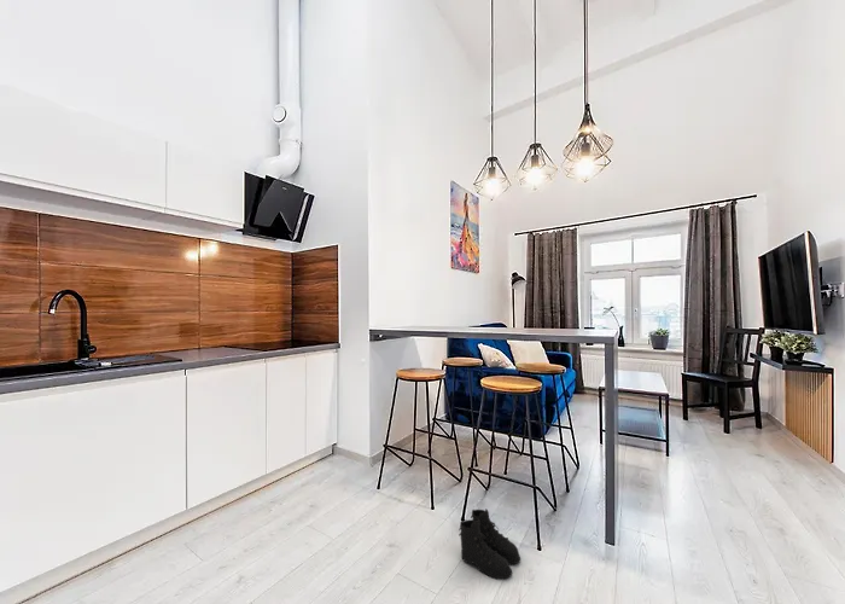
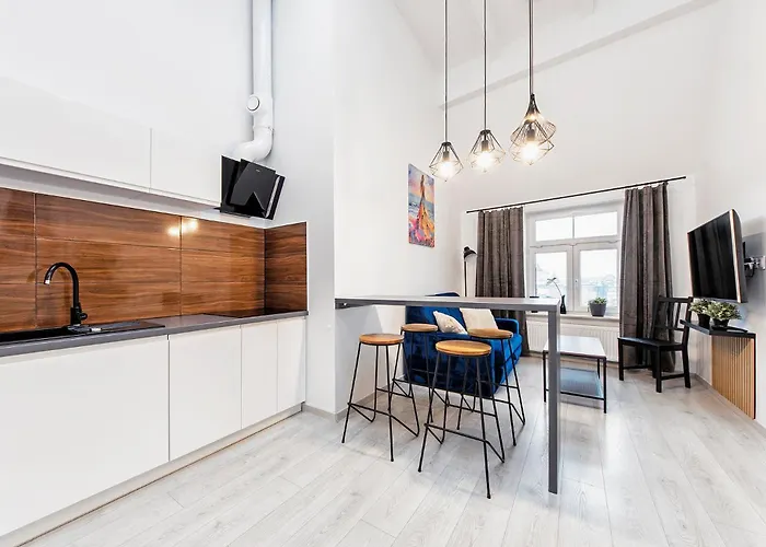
- boots (489, 538)
